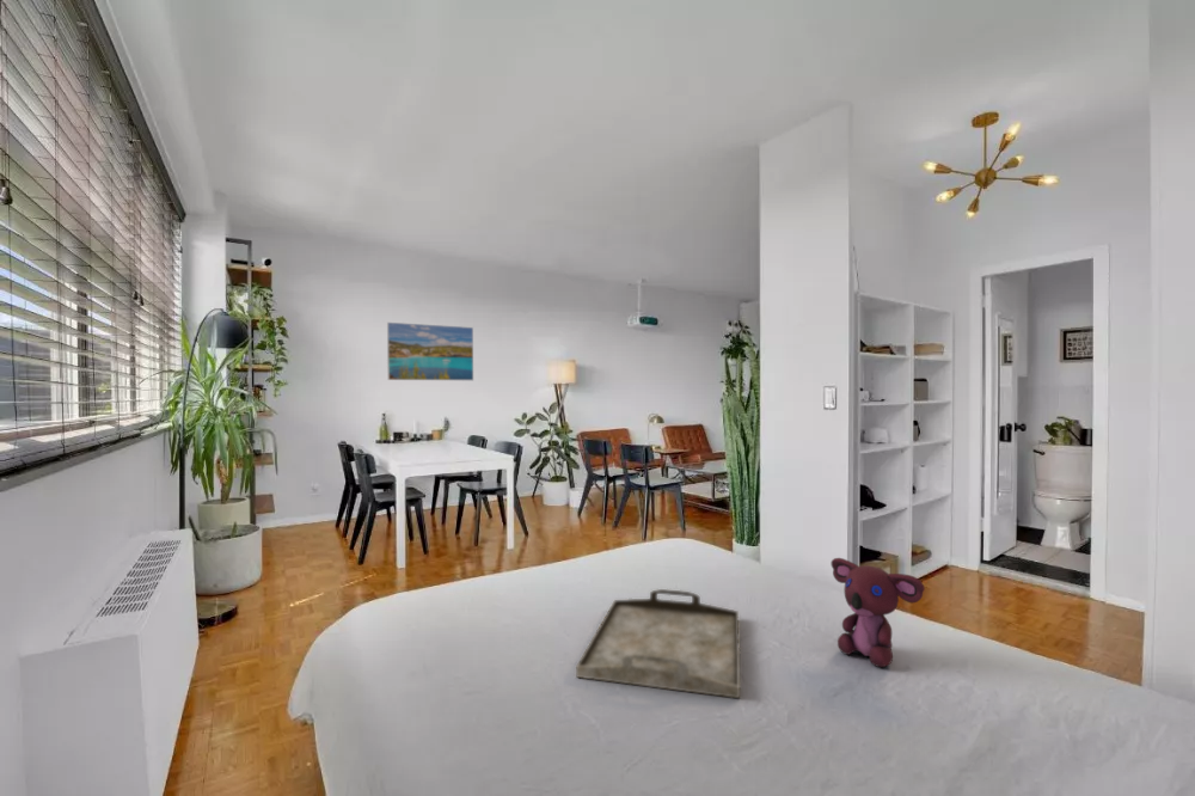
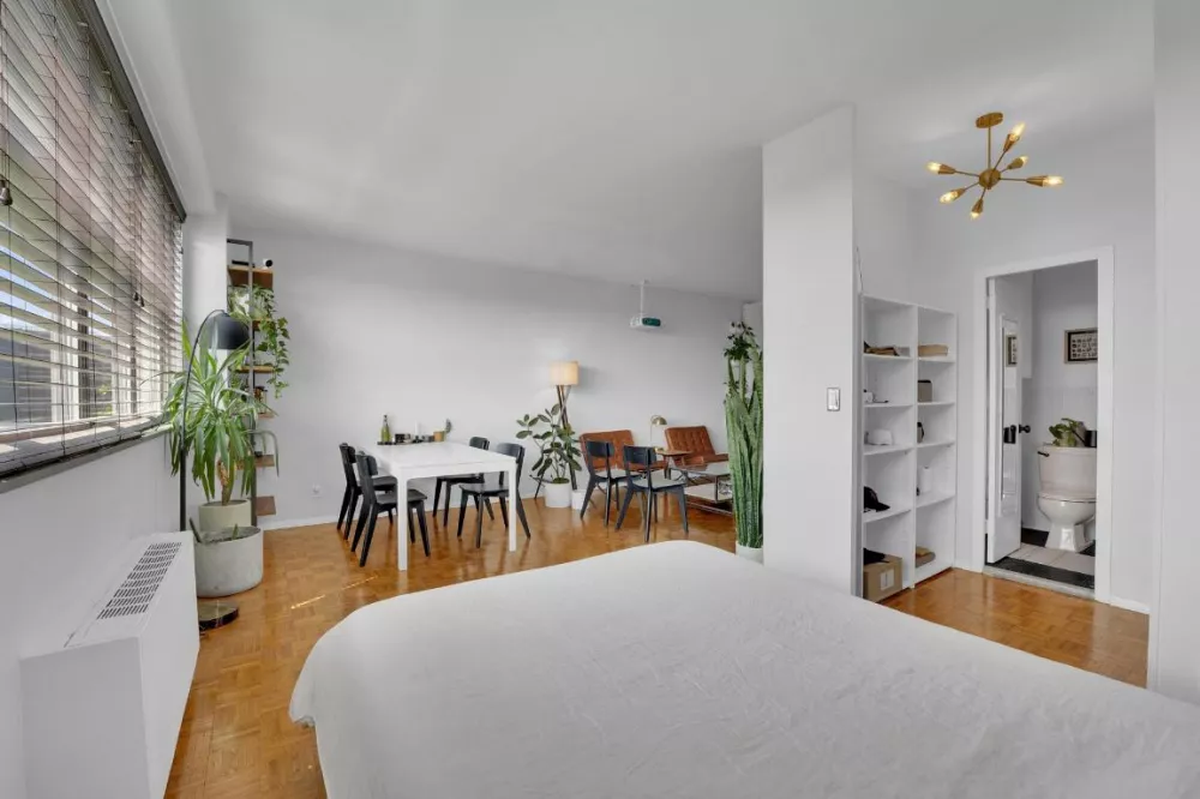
- serving tray (666, 631)
- teddy bear (868, 612)
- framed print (431, 353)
